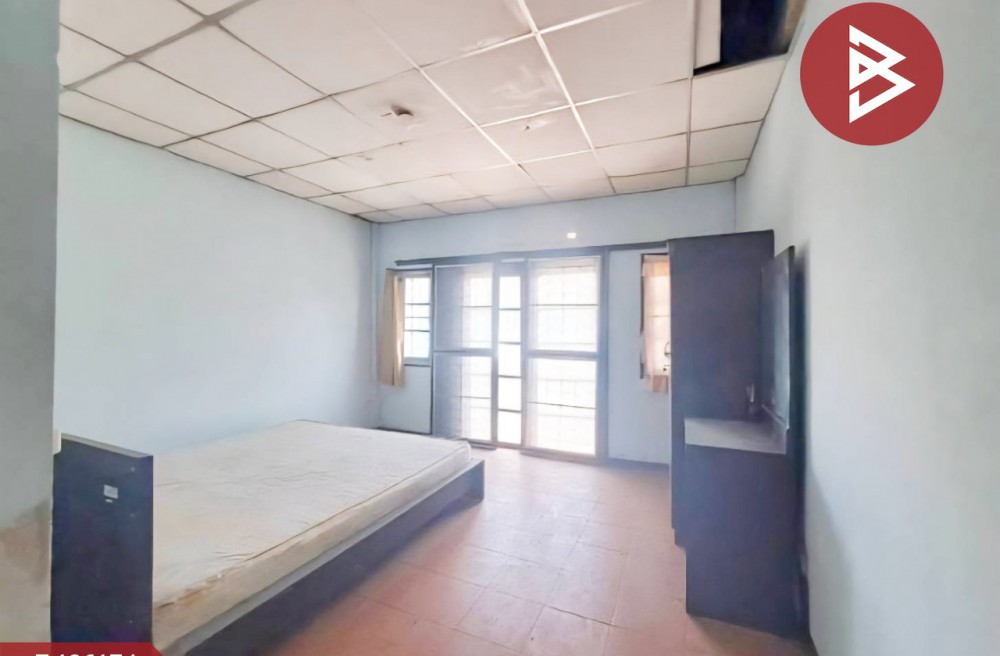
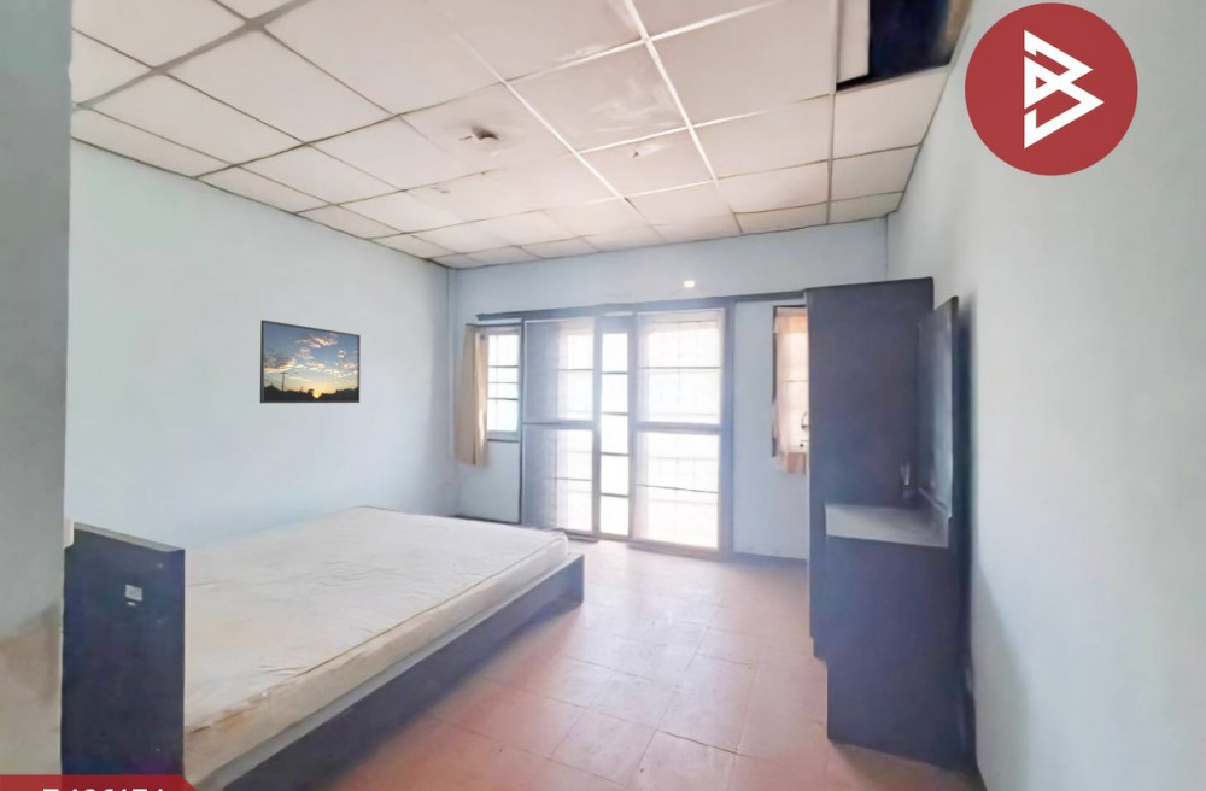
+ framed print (315, 365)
